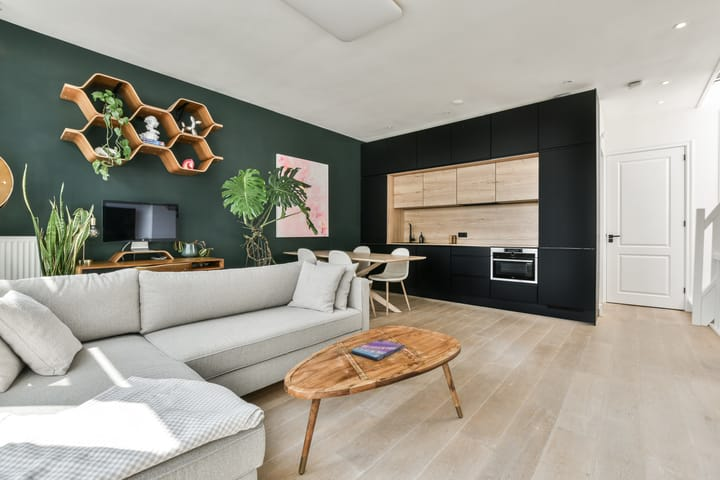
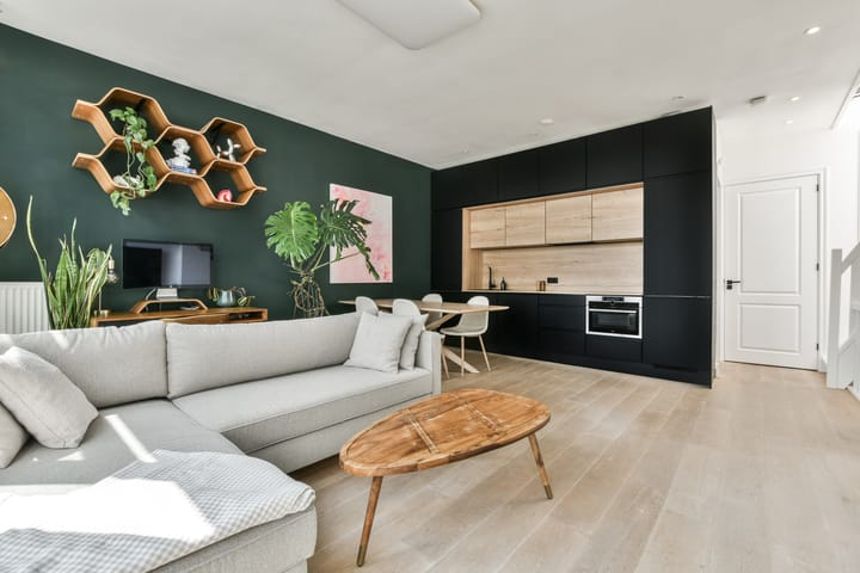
- video game case (378, 348)
